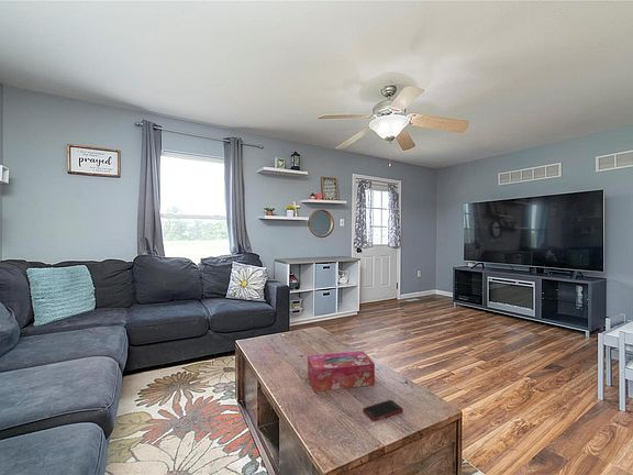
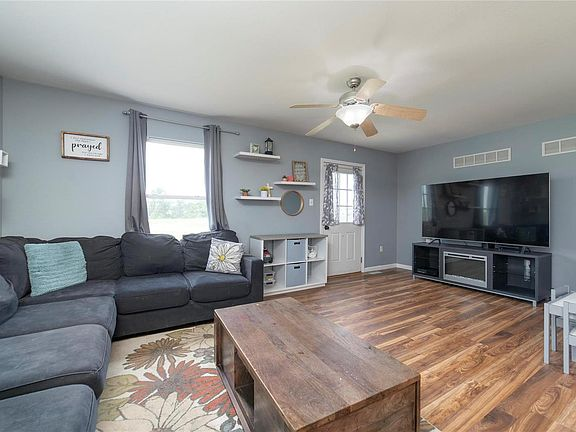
- tissue box (340, 369)
- cell phone (382, 409)
